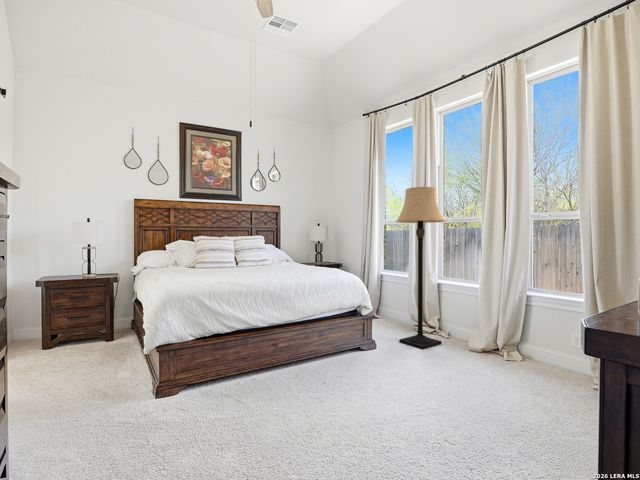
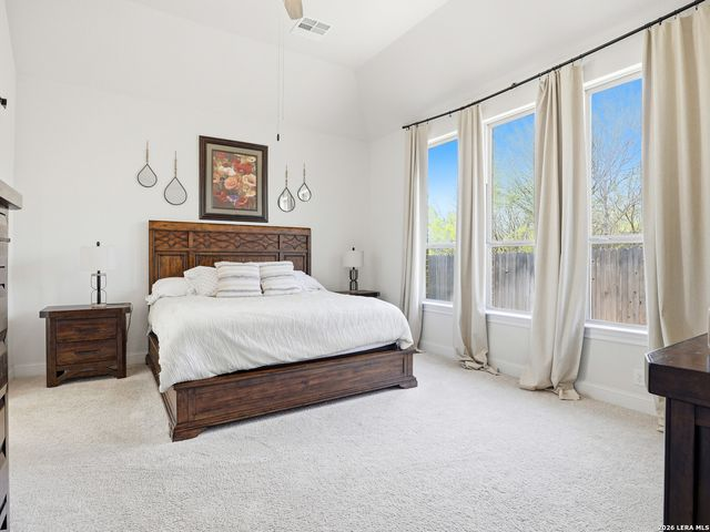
- lamp (420, 265)
